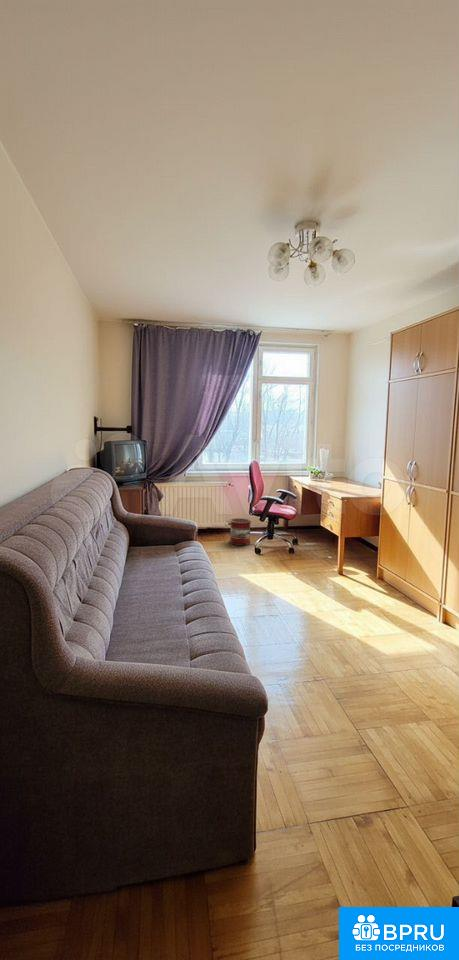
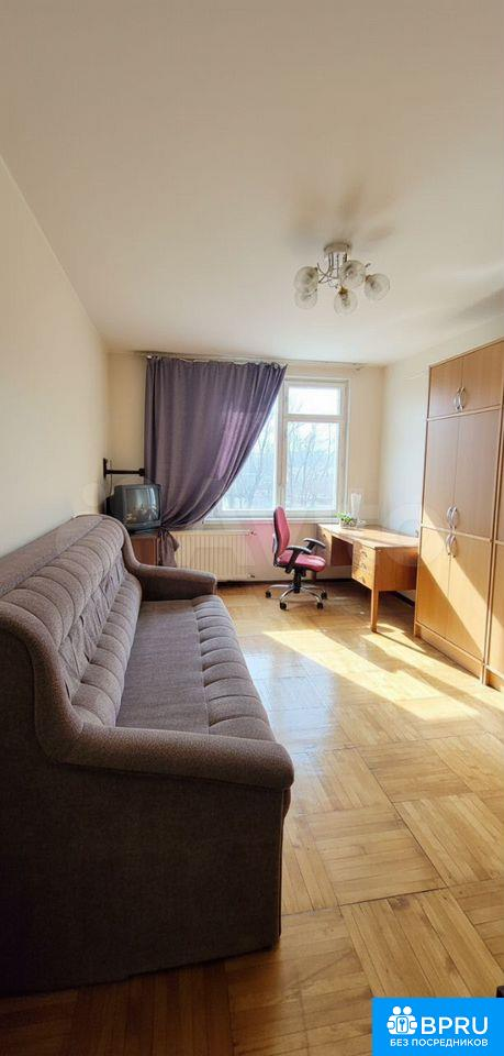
- plant pot (240, 531)
